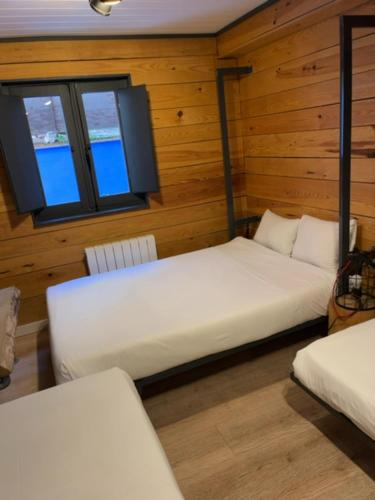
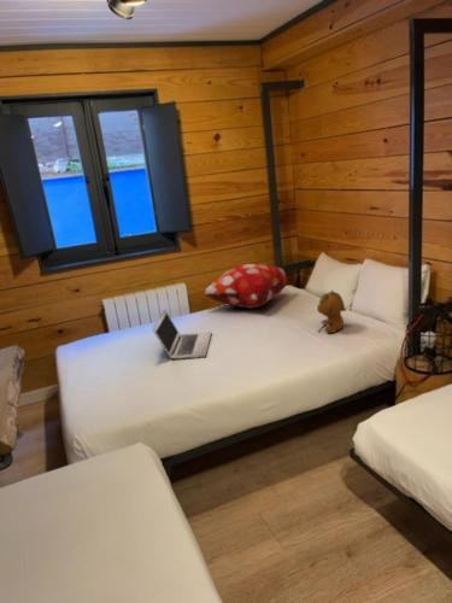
+ decorative pillow (246, 285)
+ stuffed bear (331, 309)
+ laptop (183, 334)
